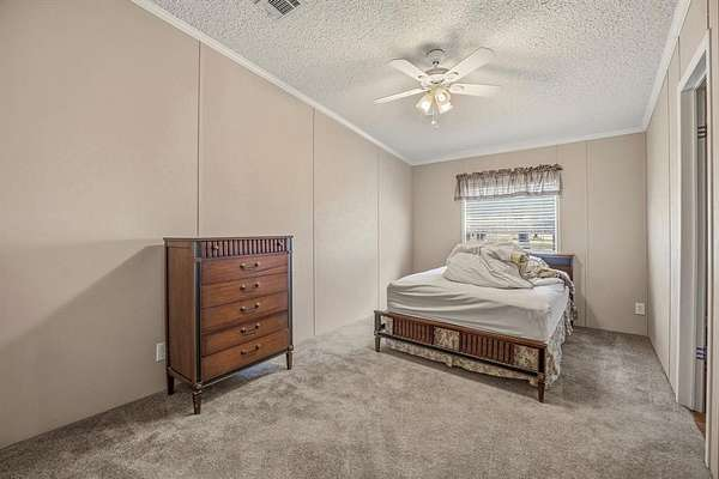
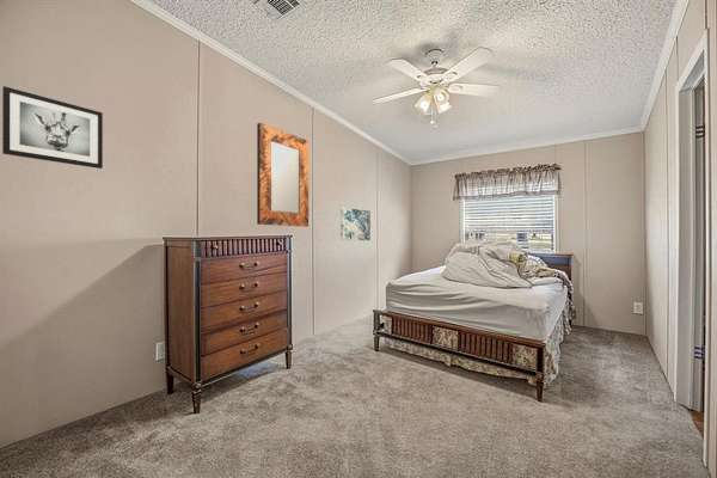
+ wall art (56, 130)
+ home mirror (284, 178)
+ wall art (356, 225)
